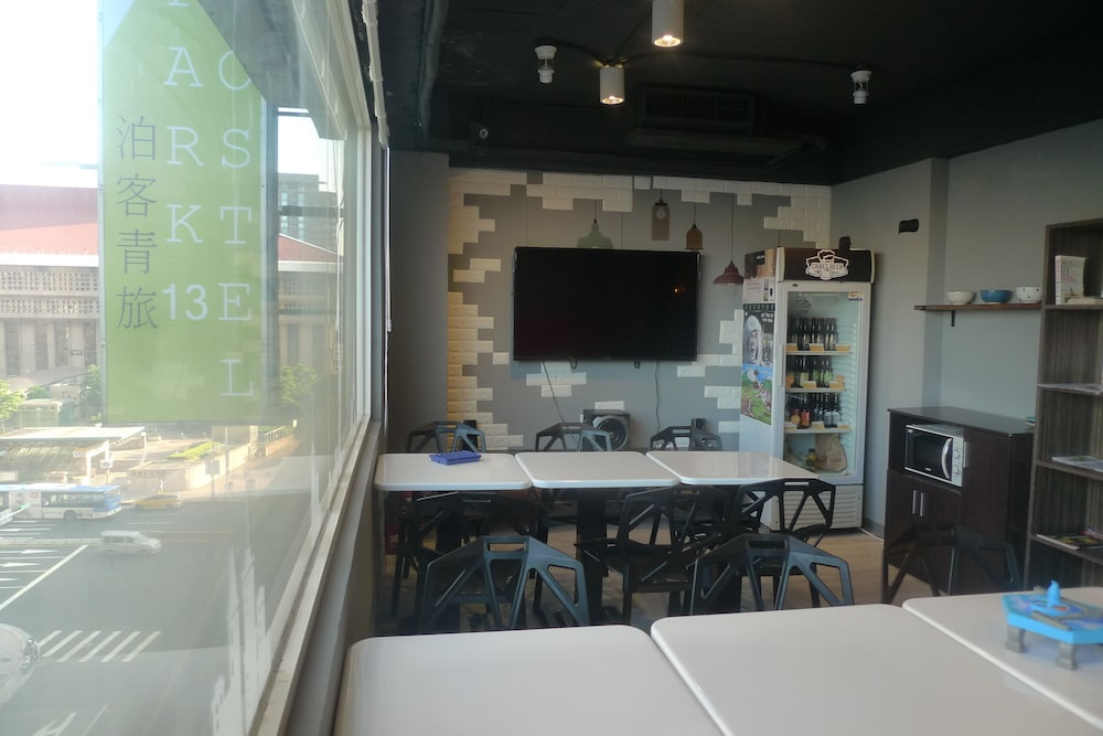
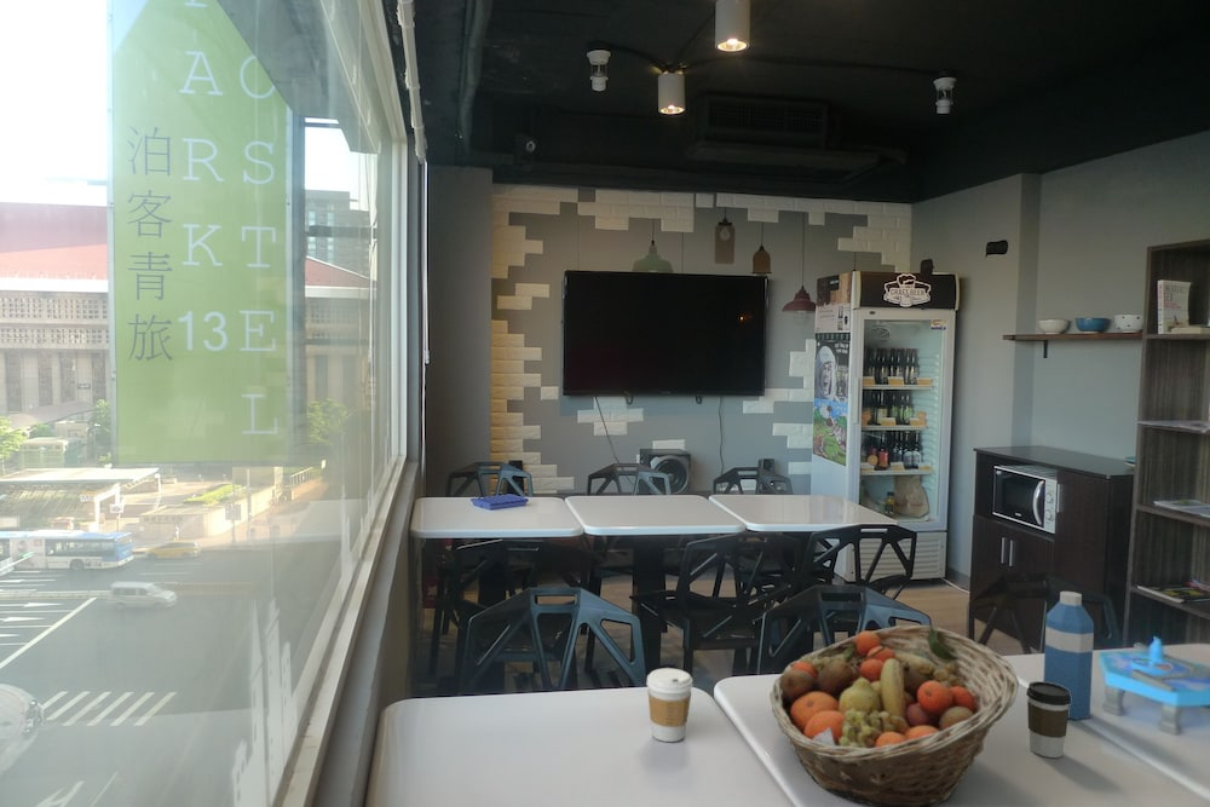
+ coffee cup (669, 703)
+ fruit basket (886, 704)
+ coffee cup (1047, 719)
+ water bottle (1067, 652)
